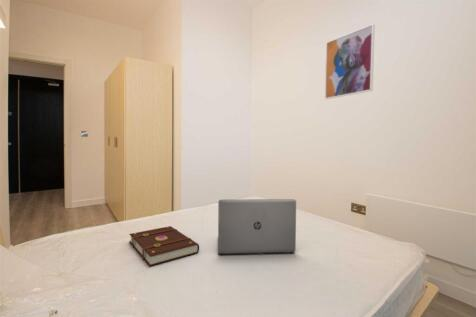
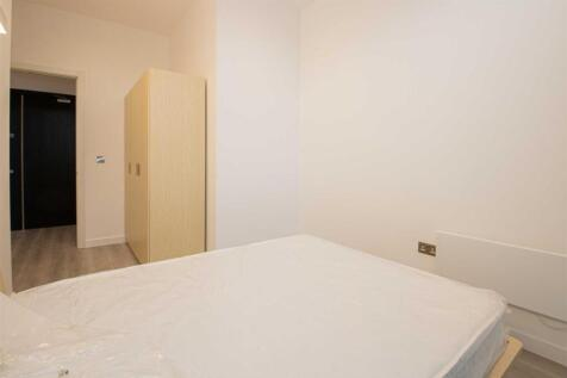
- laptop (253, 220)
- wall art (347, 64)
- book (162, 242)
